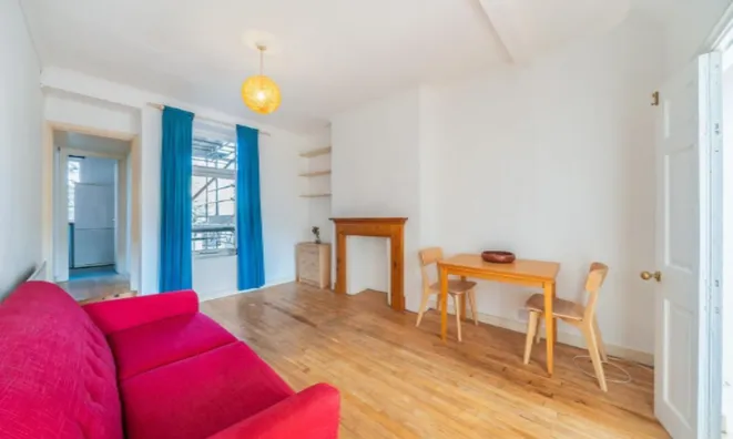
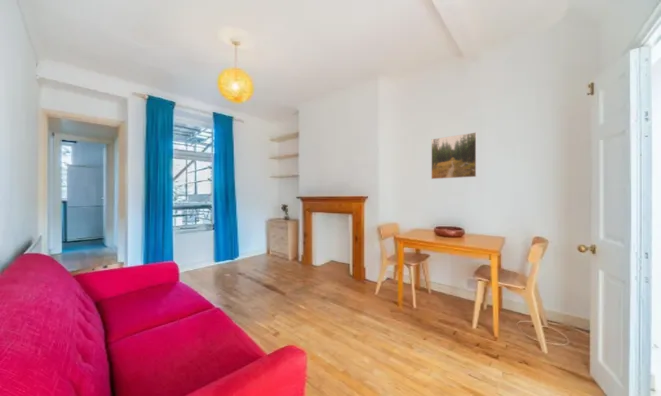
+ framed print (452, 157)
